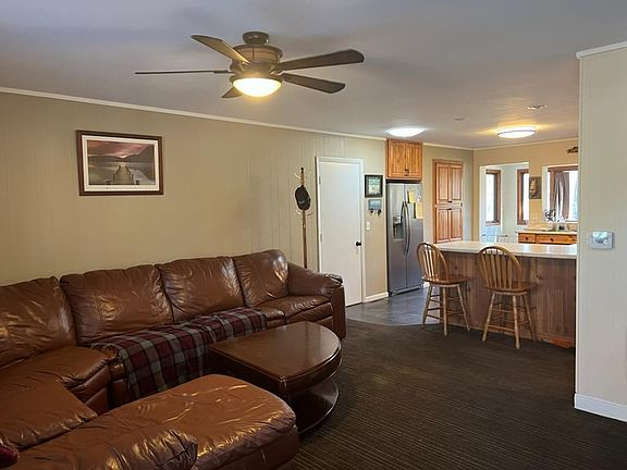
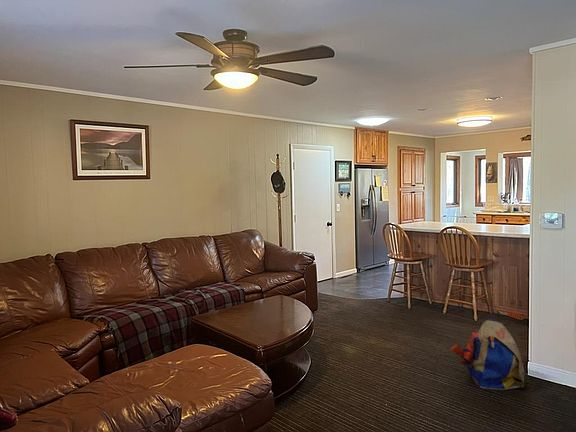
+ backpack (493, 353)
